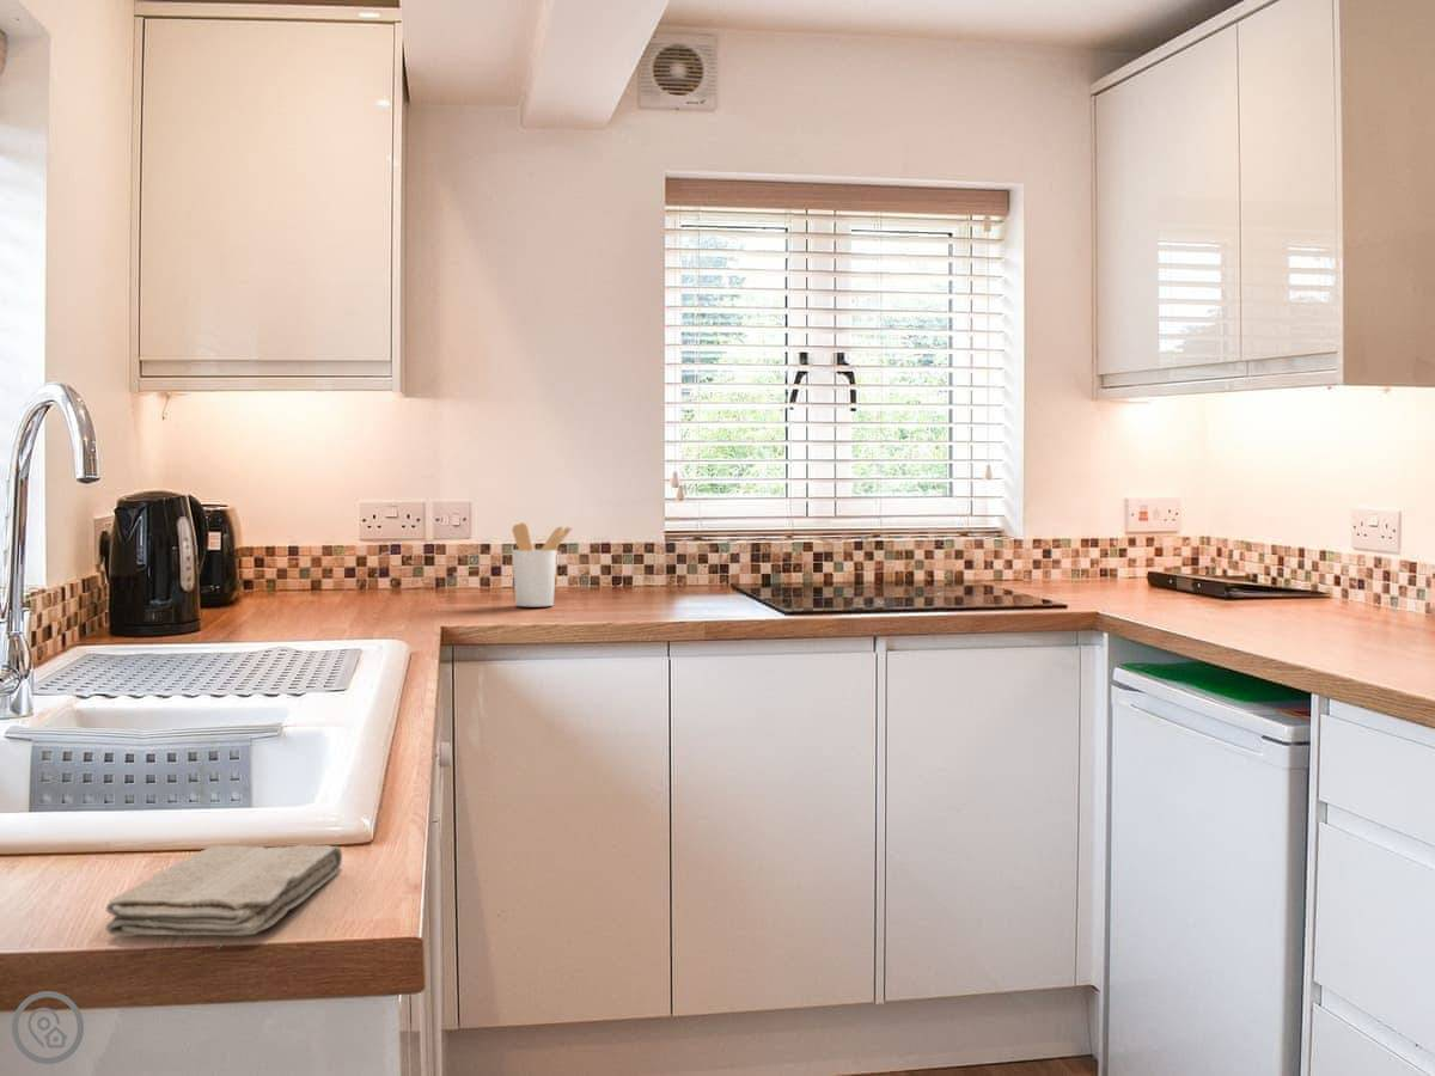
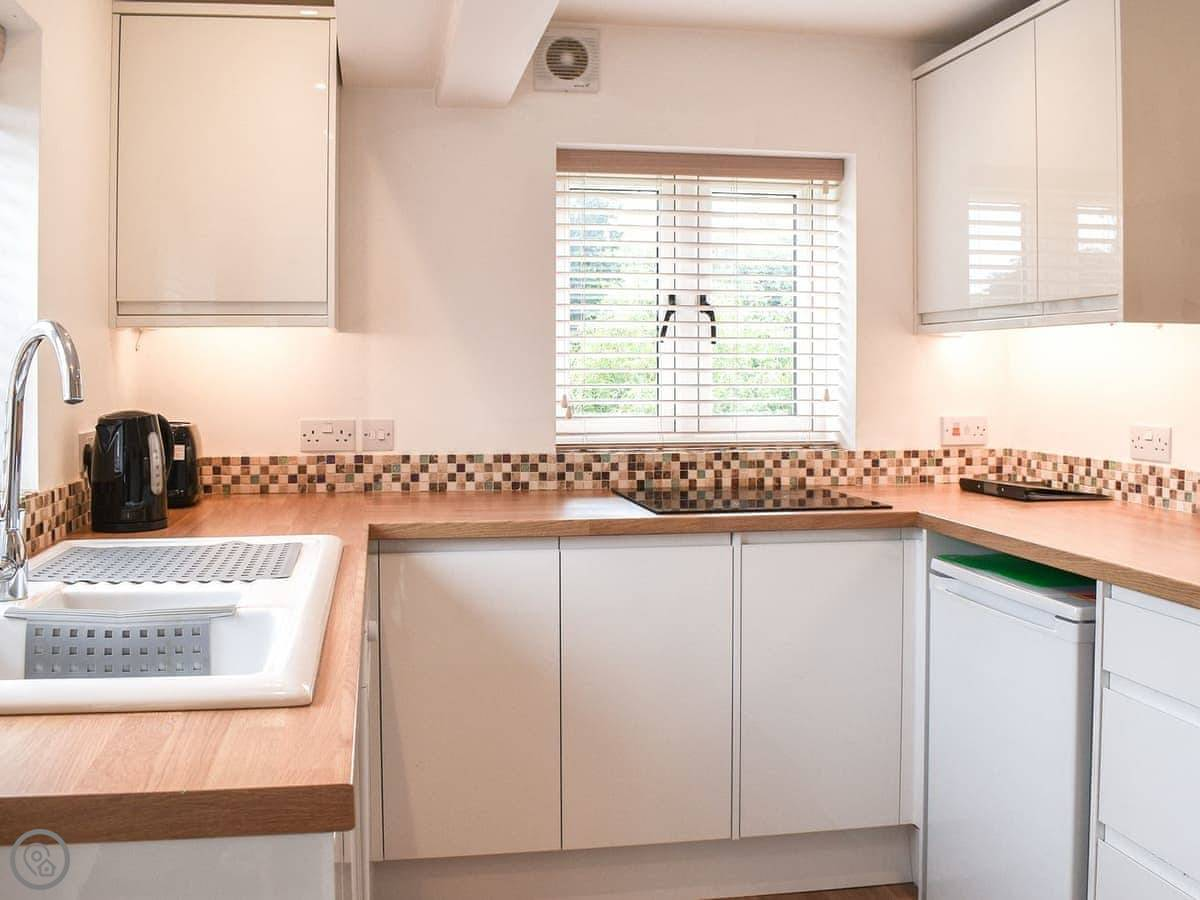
- washcloth (231, 884)
- utensil holder (543, 563)
